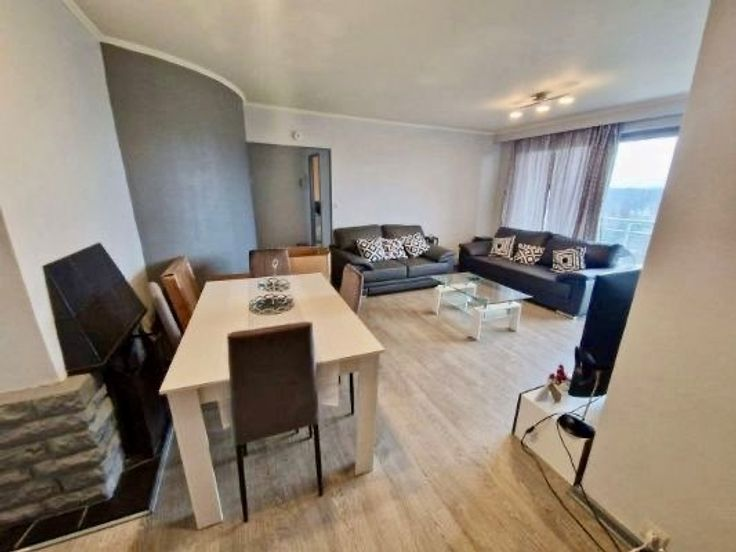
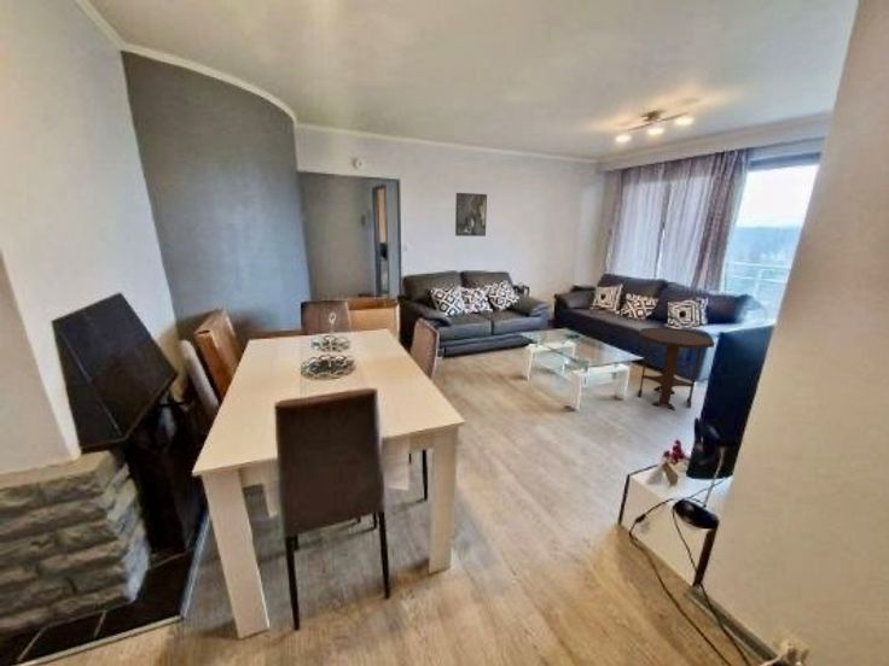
+ side table (669, 367)
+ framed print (471, 215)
